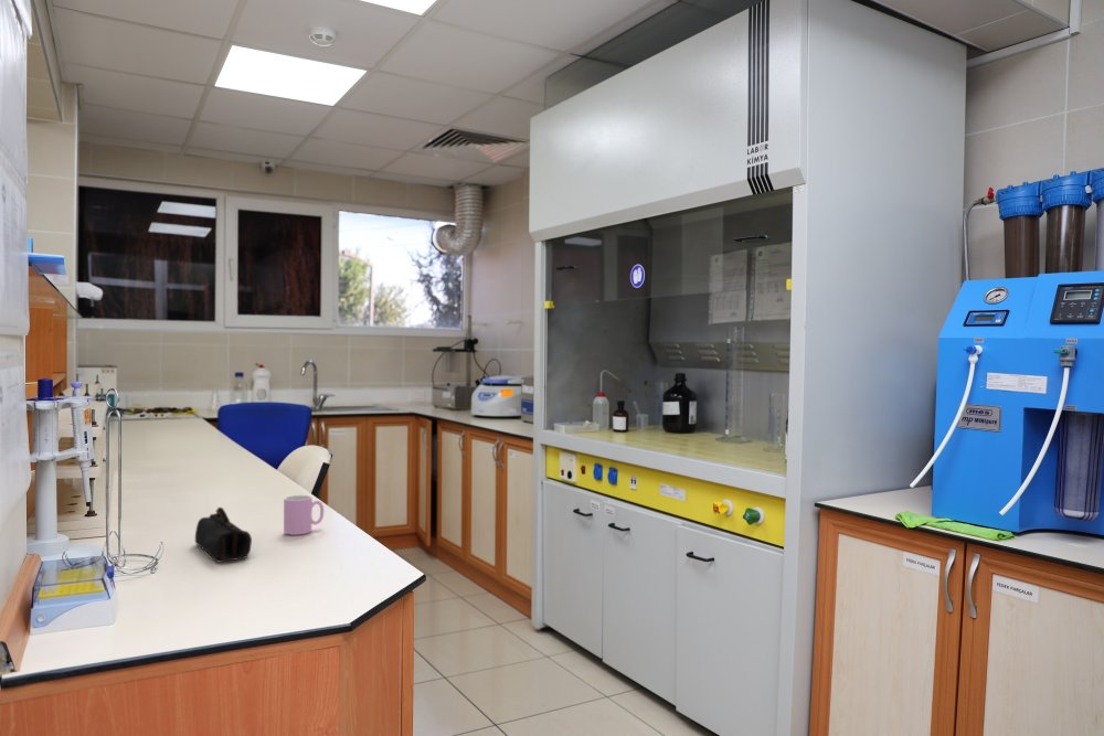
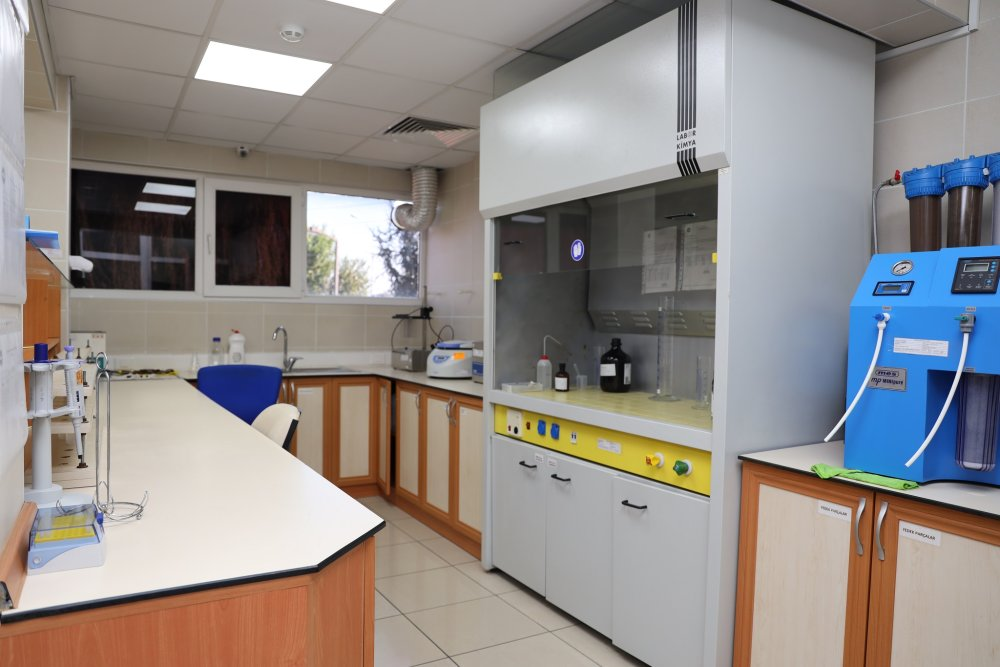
- pencil case (222, 529)
- cup (304, 513)
